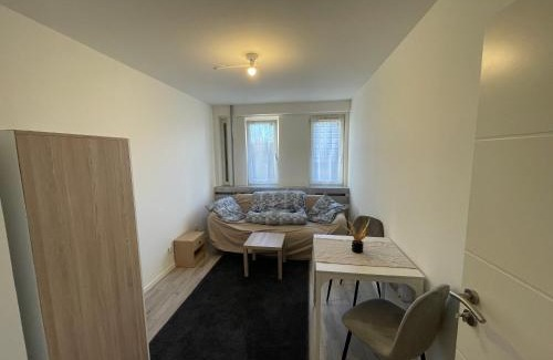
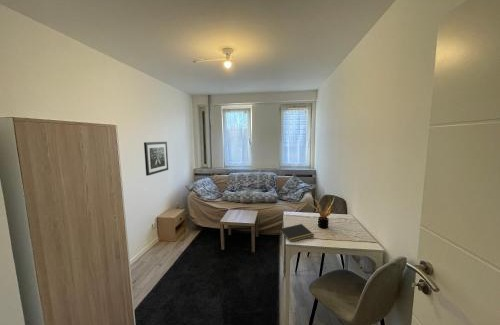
+ wall art (157, 157)
+ notepad (296, 232)
